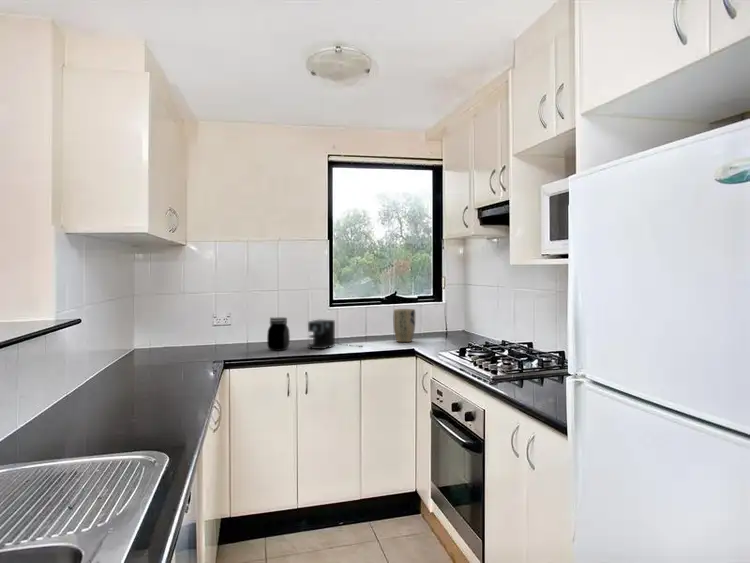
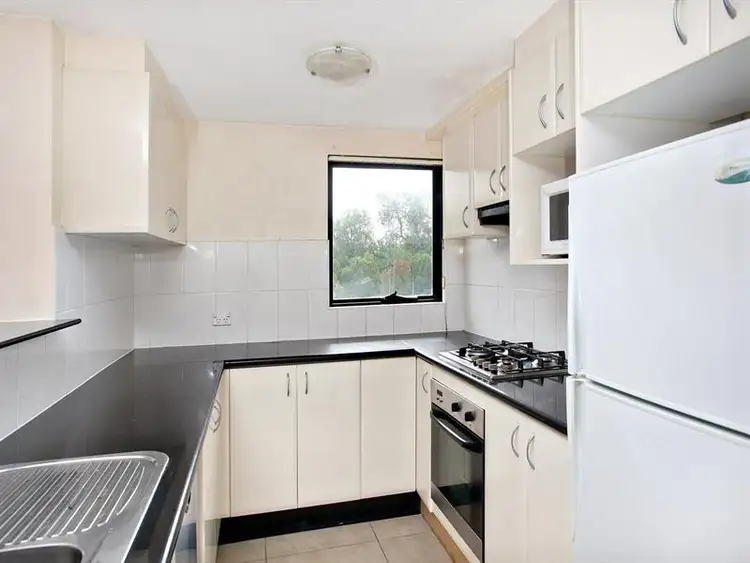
- plant pot (404, 325)
- jar (278, 333)
- coffee maker (334, 334)
